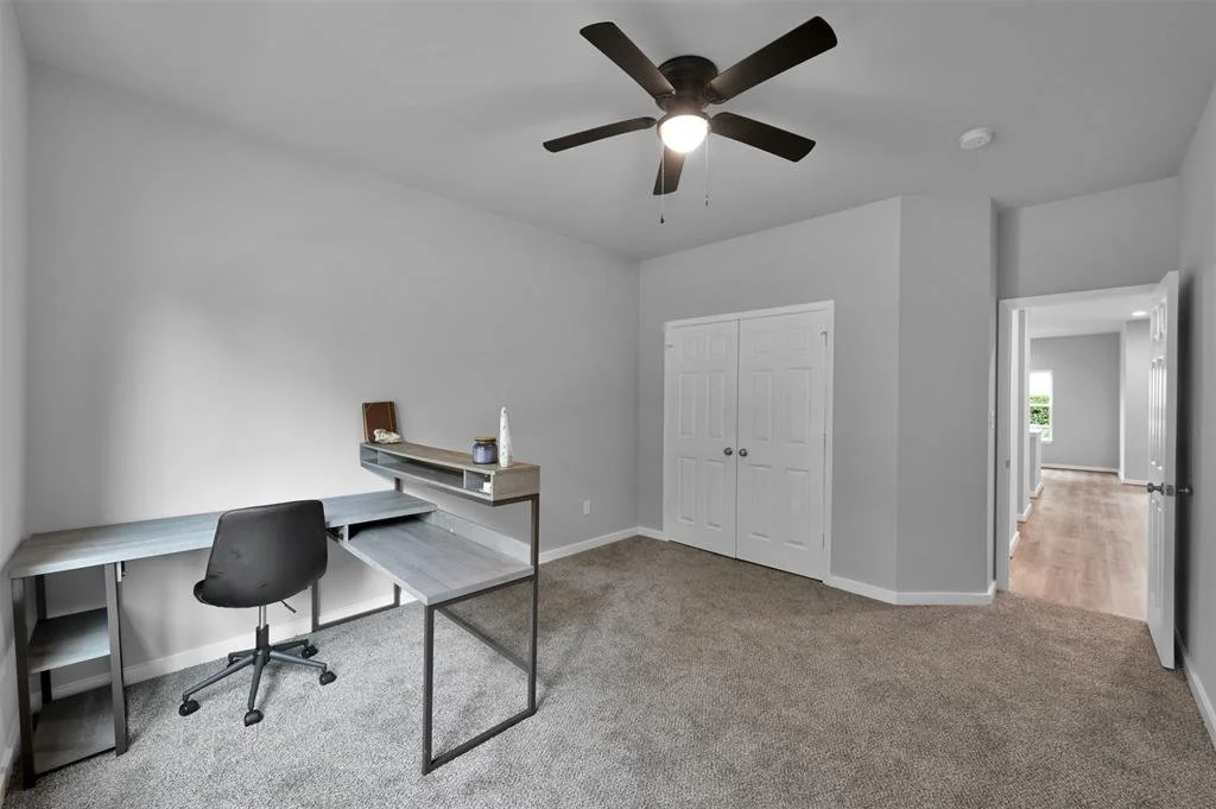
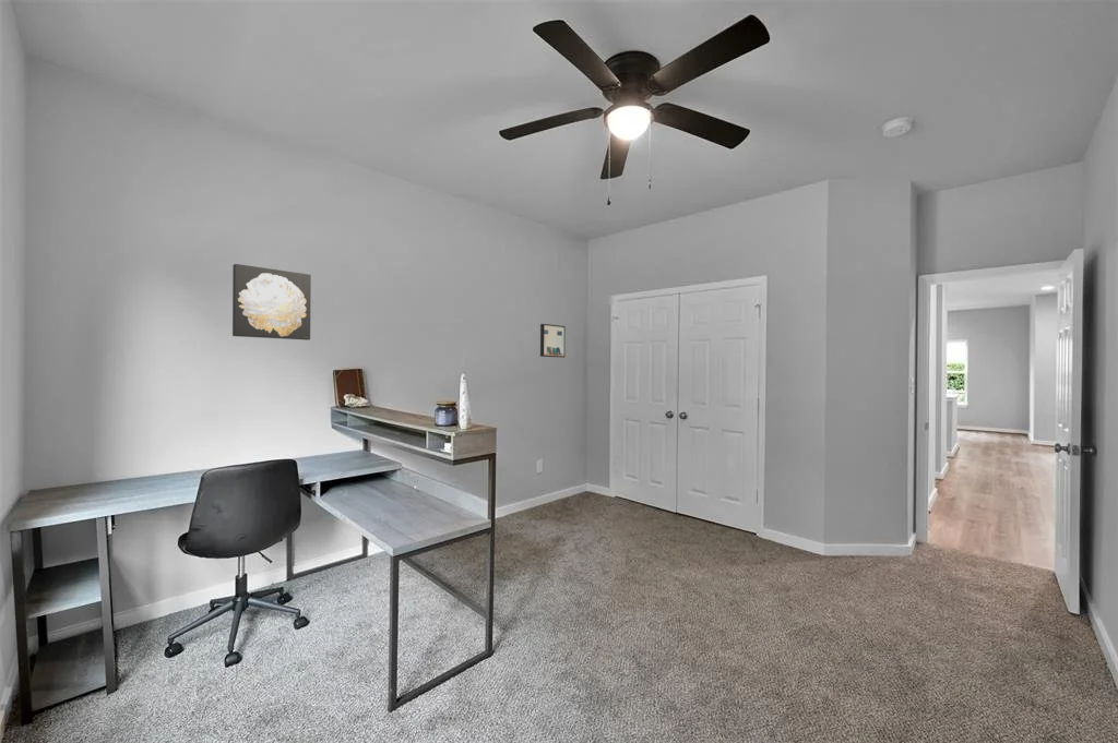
+ wall art (273, 303)
+ wall art (552, 340)
